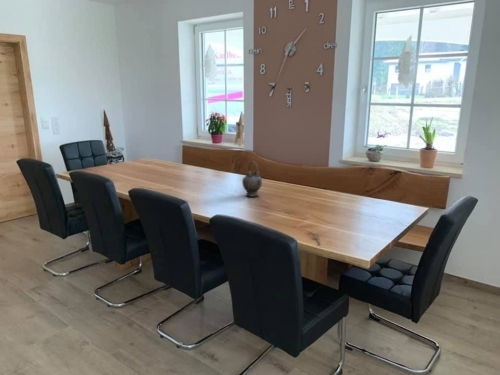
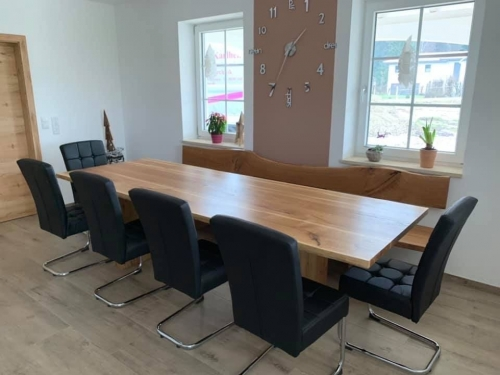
- teapot (253, 179)
